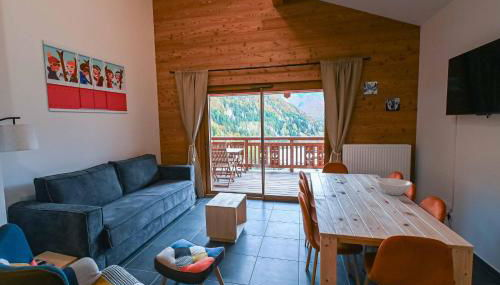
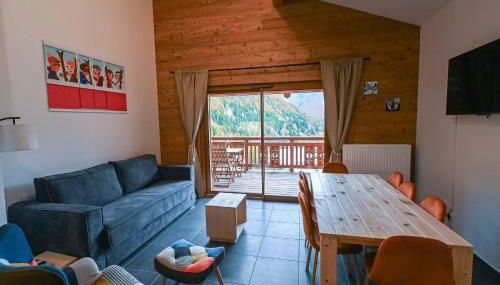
- bowl (393, 187)
